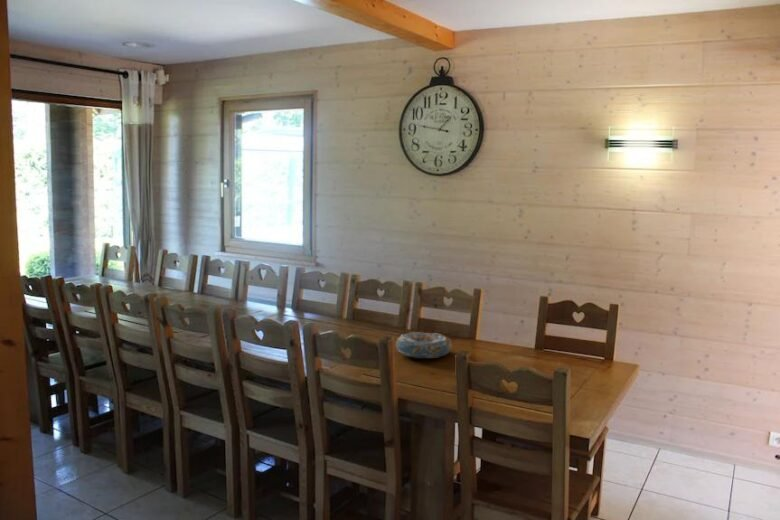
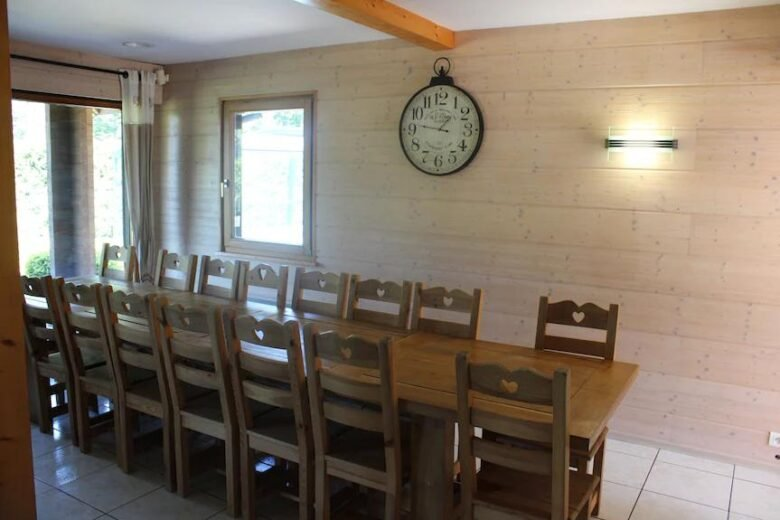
- decorative bowl (423, 344)
